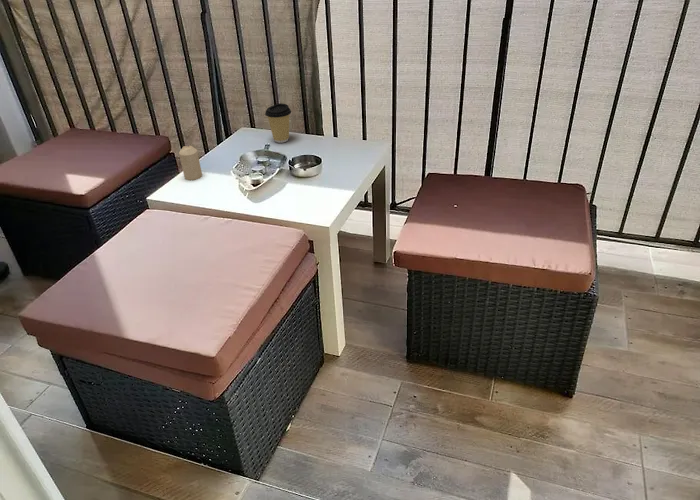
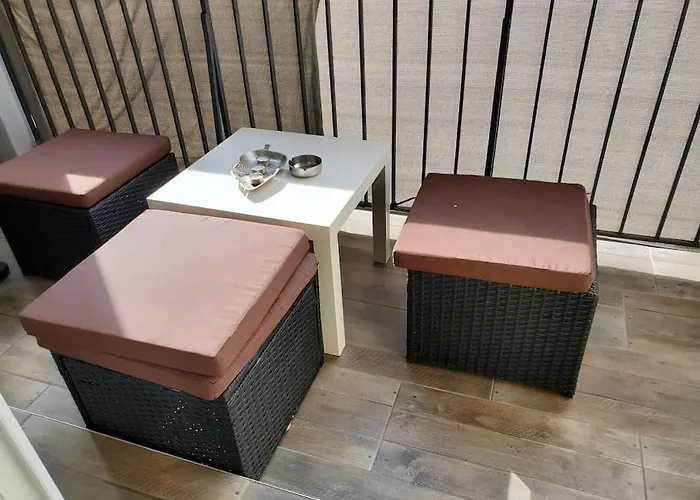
- candle (190, 162)
- coffee cup (279, 123)
